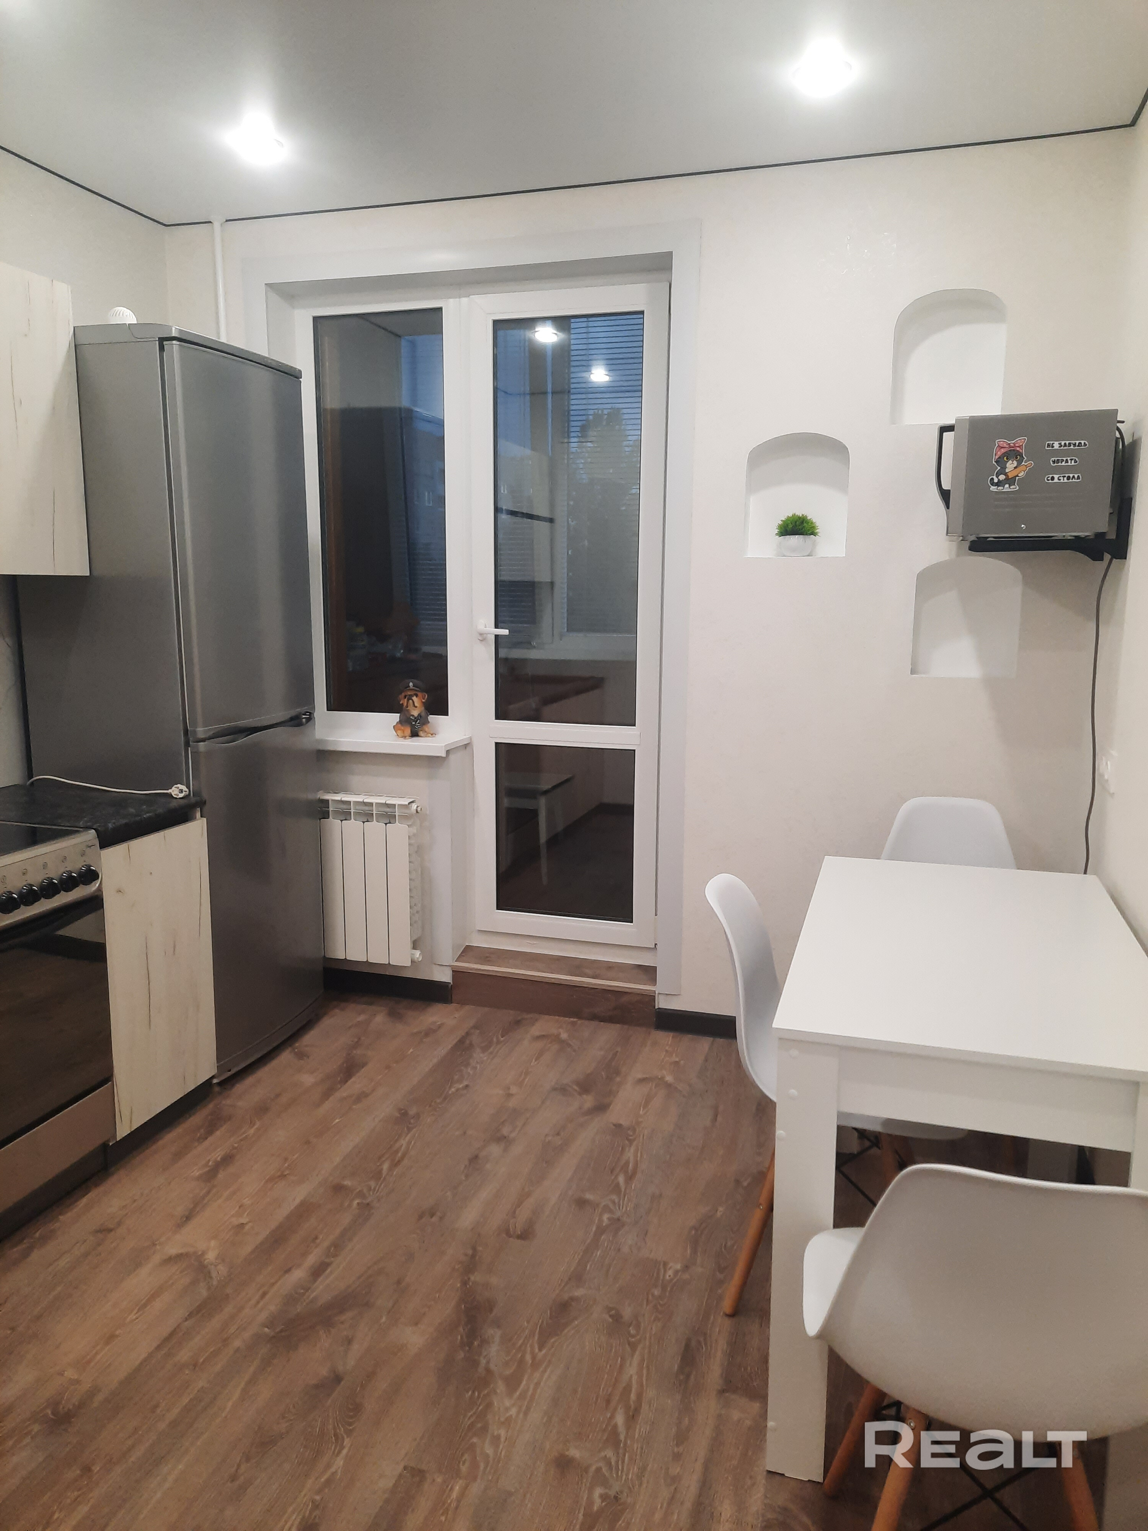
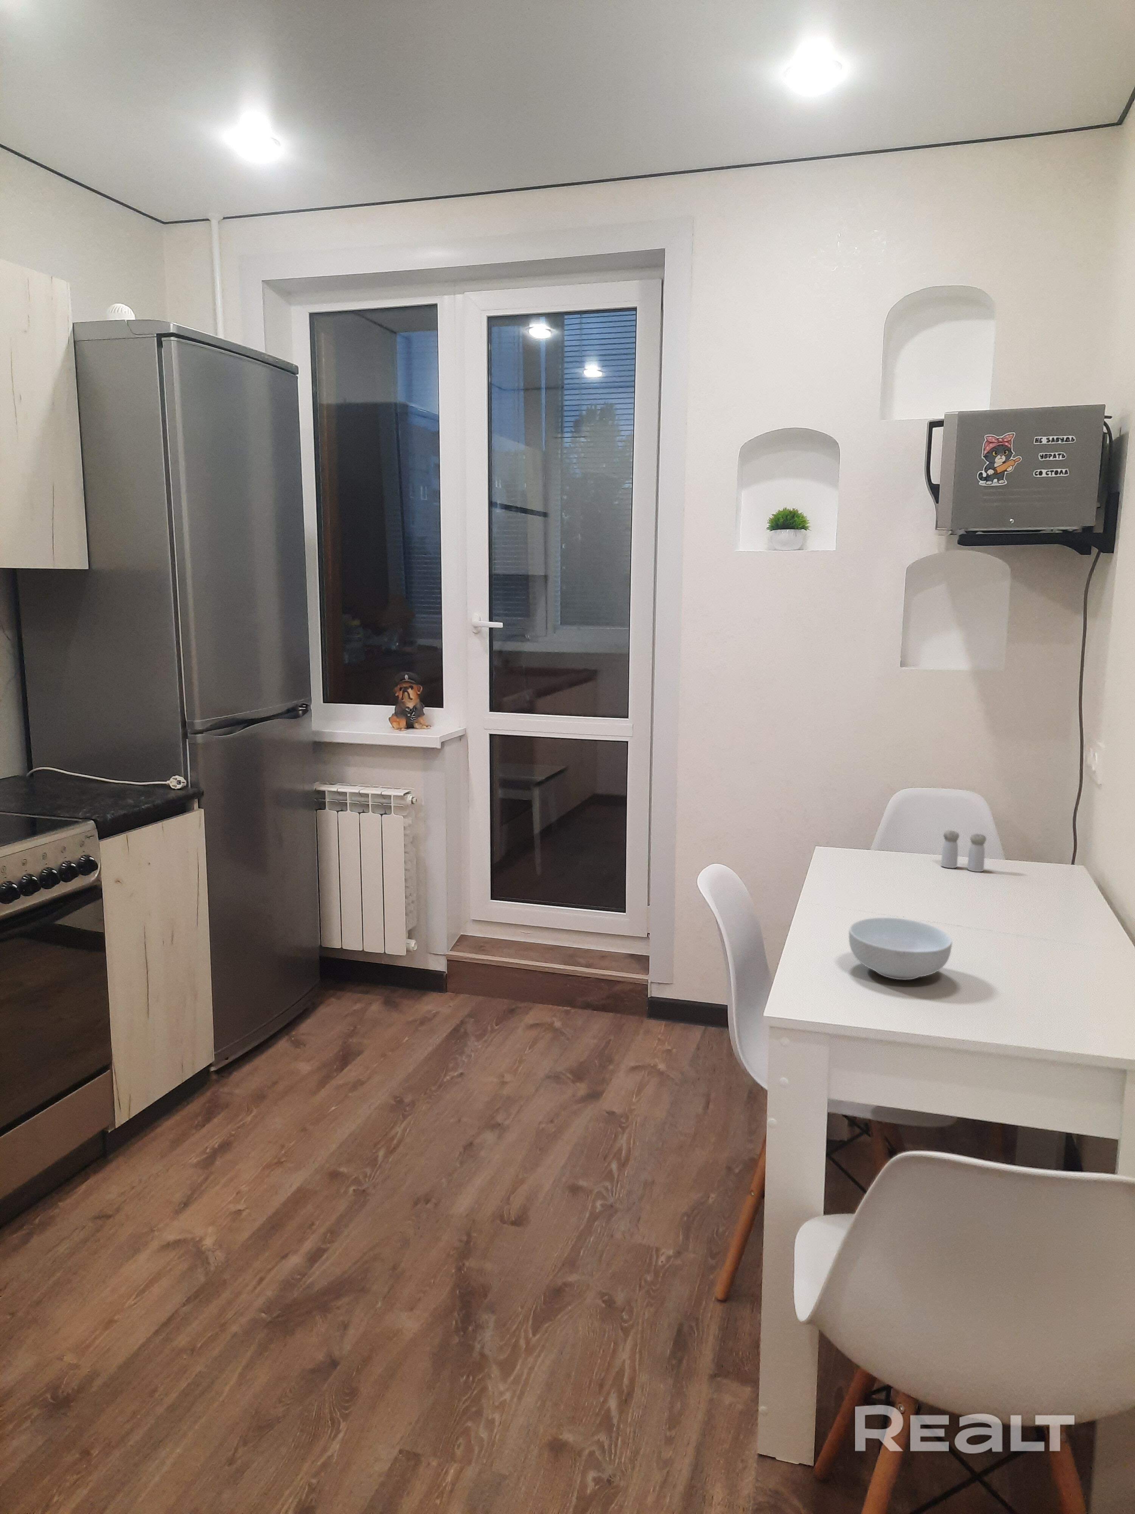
+ cereal bowl (899, 953)
+ salt and pepper shaker (969, 851)
